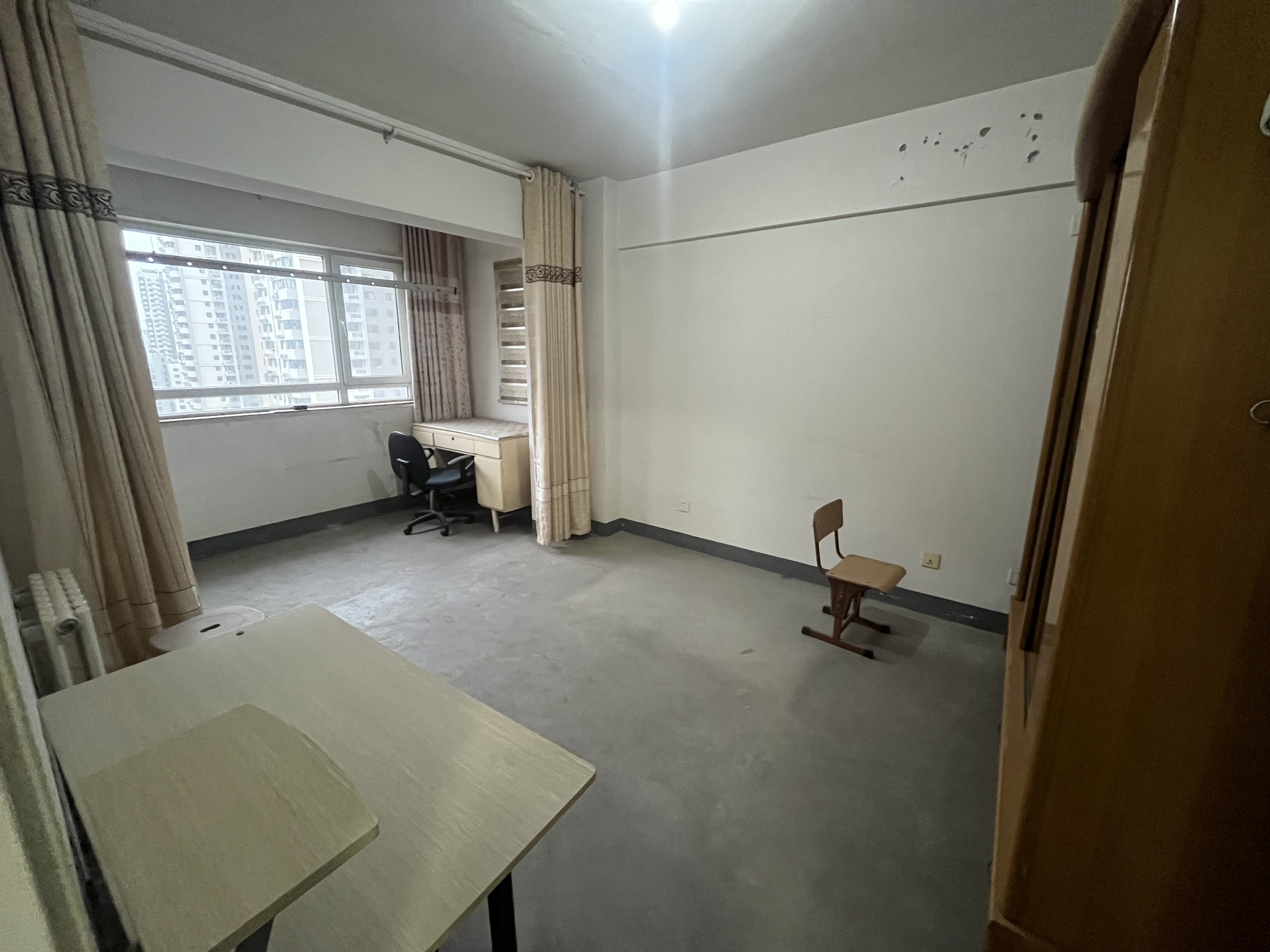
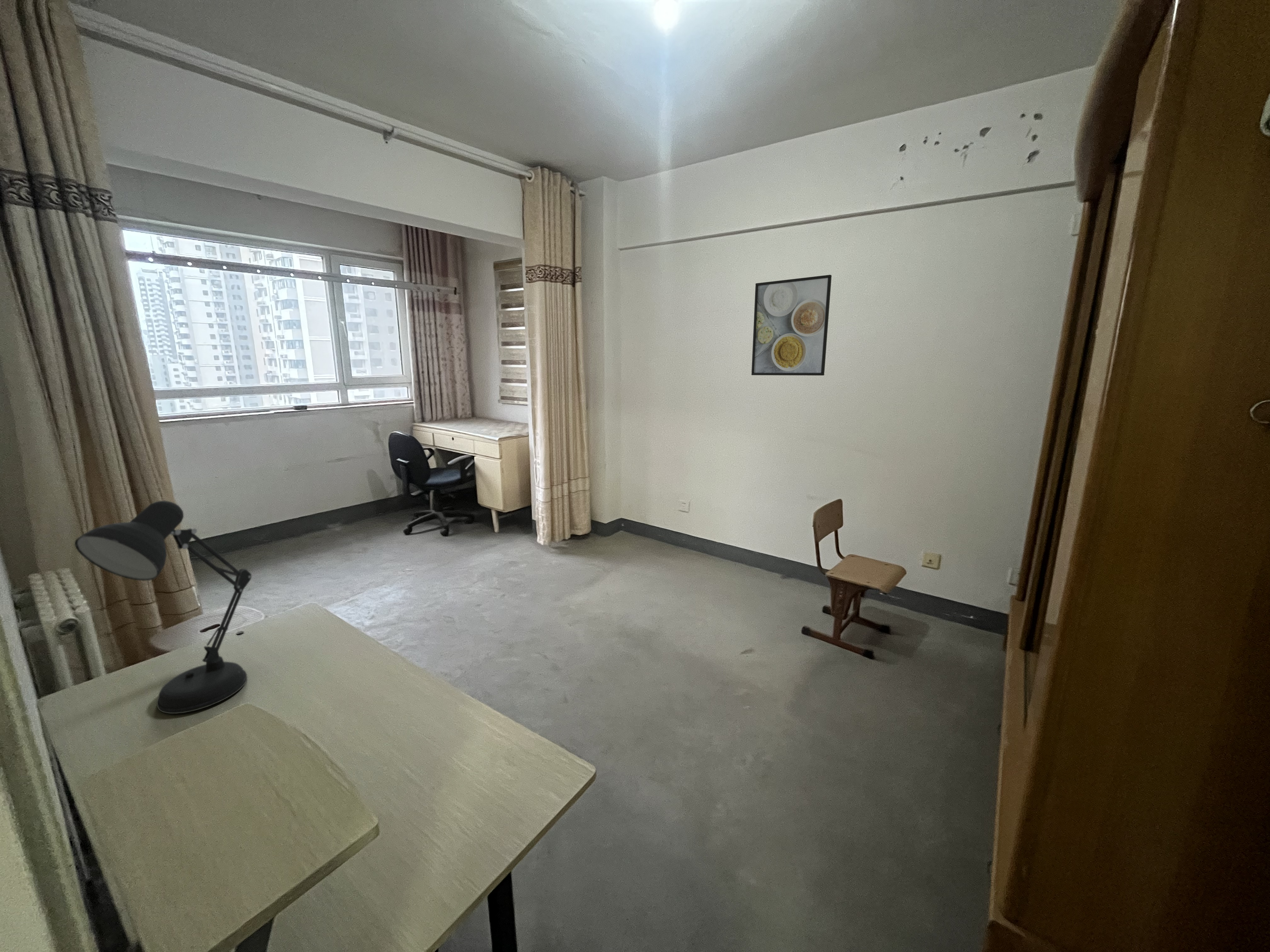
+ desk lamp (157, 577)
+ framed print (789, 328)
